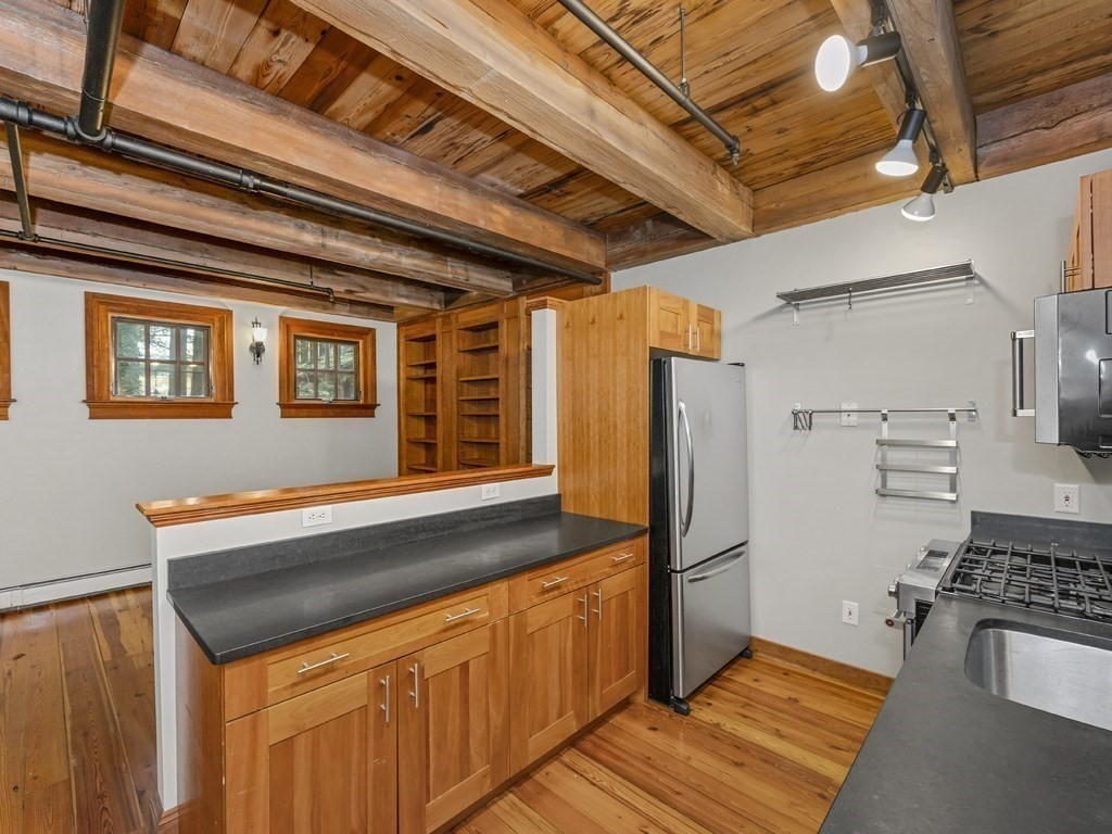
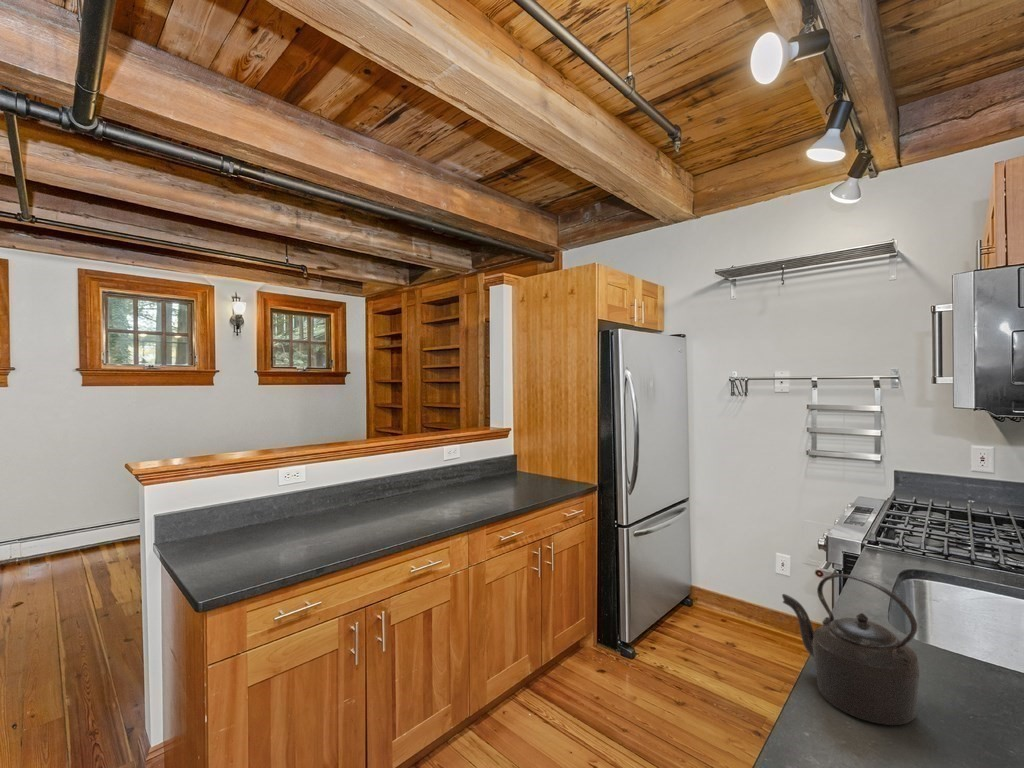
+ kettle (841, 628)
